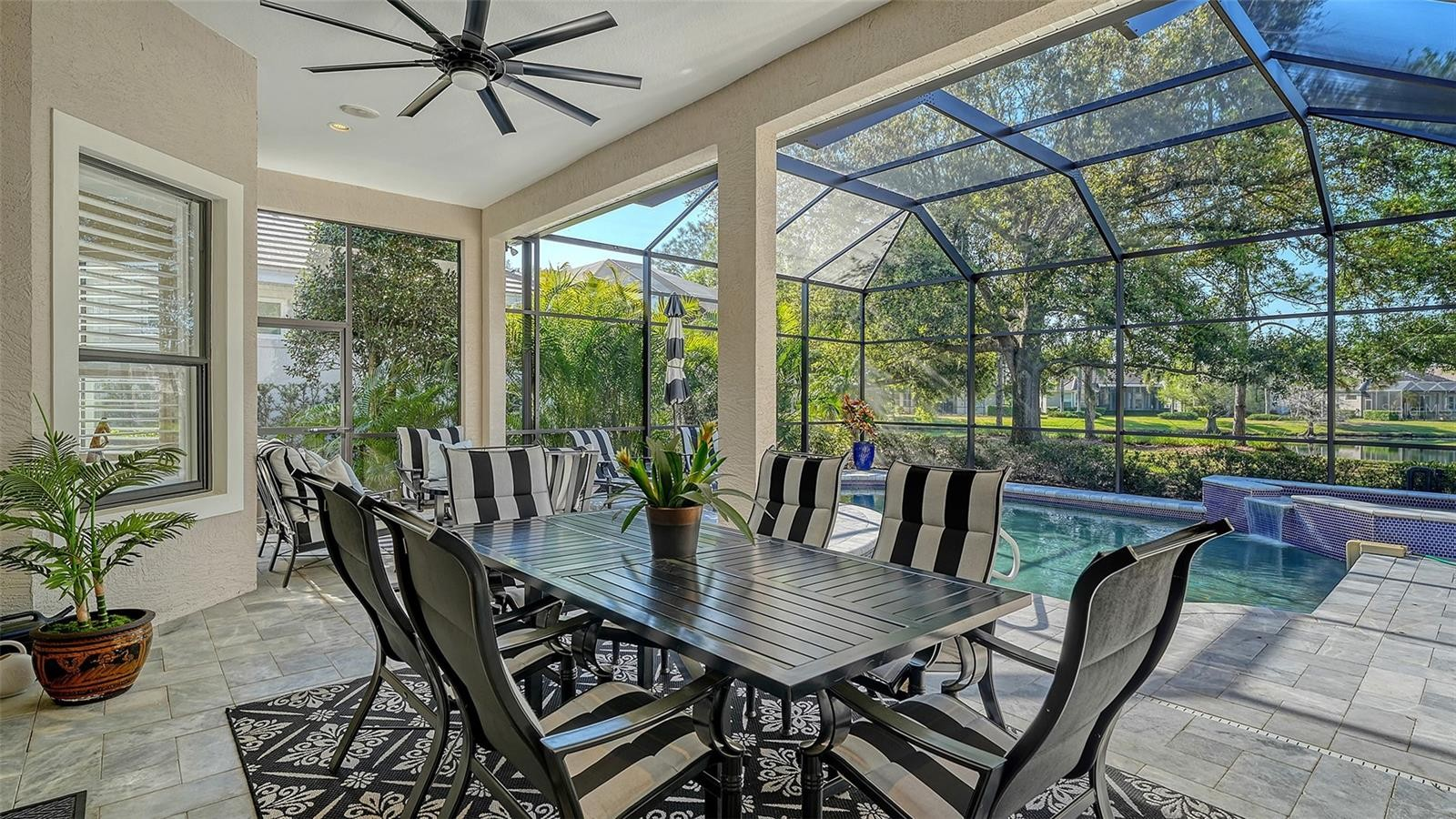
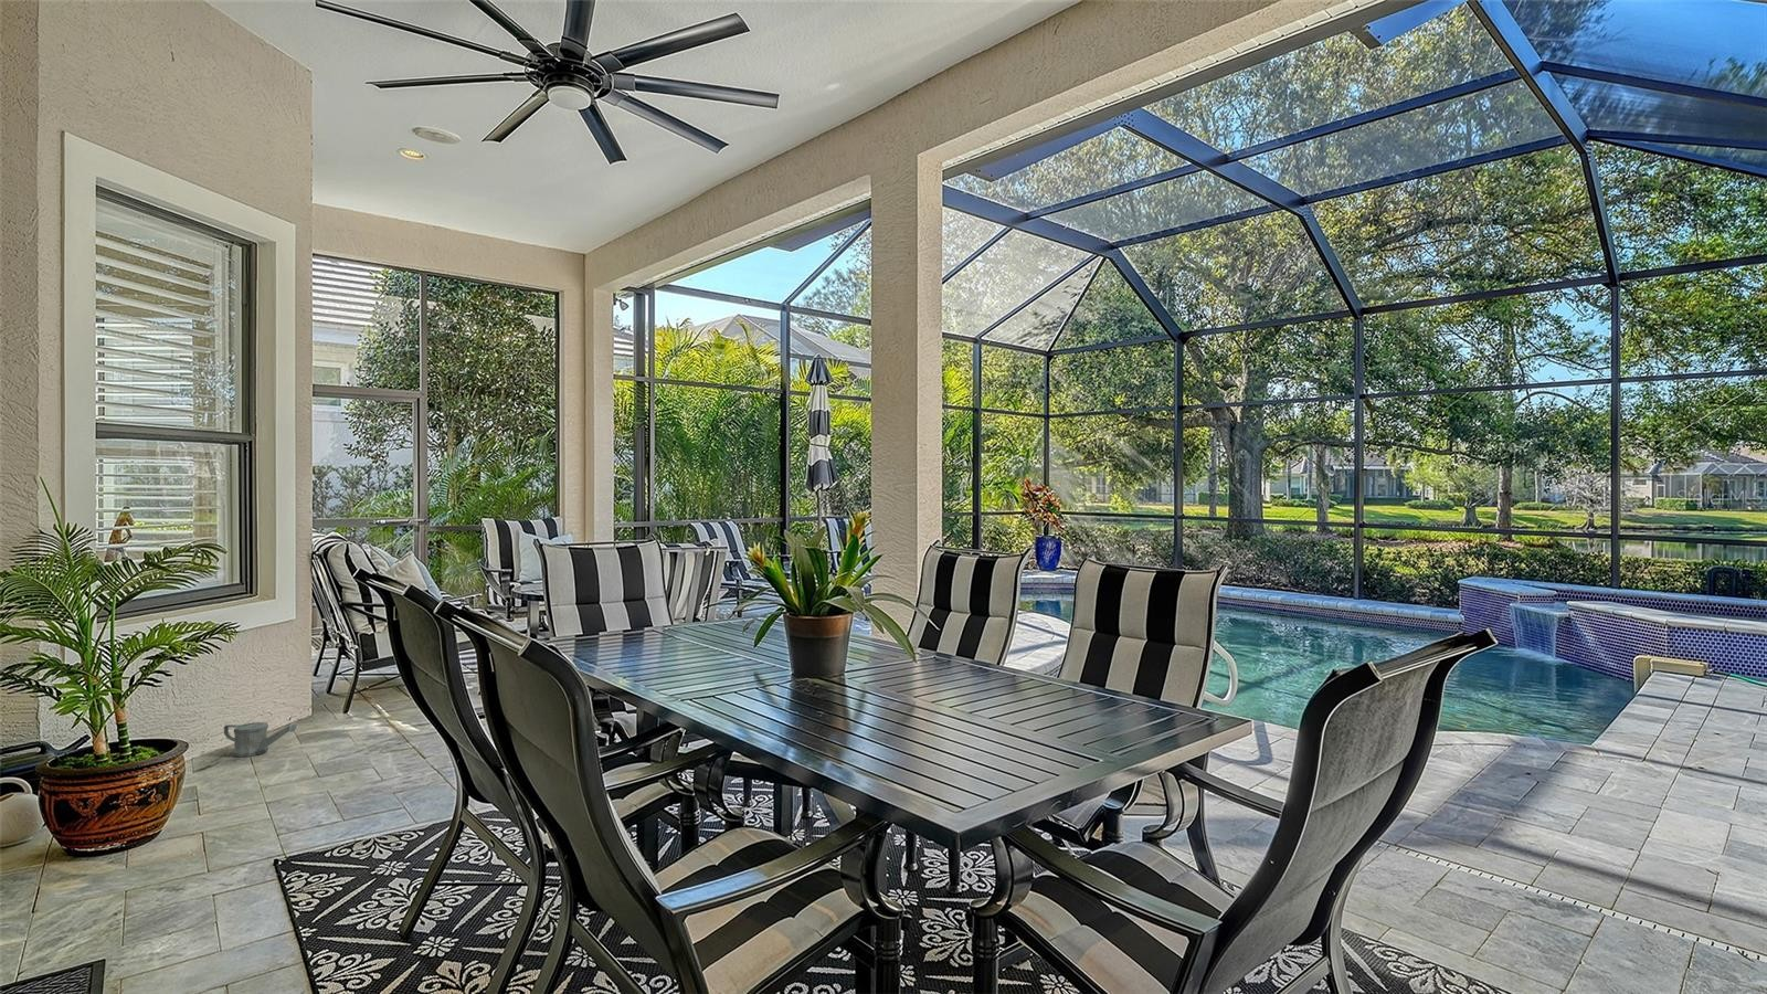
+ watering can (260, 737)
